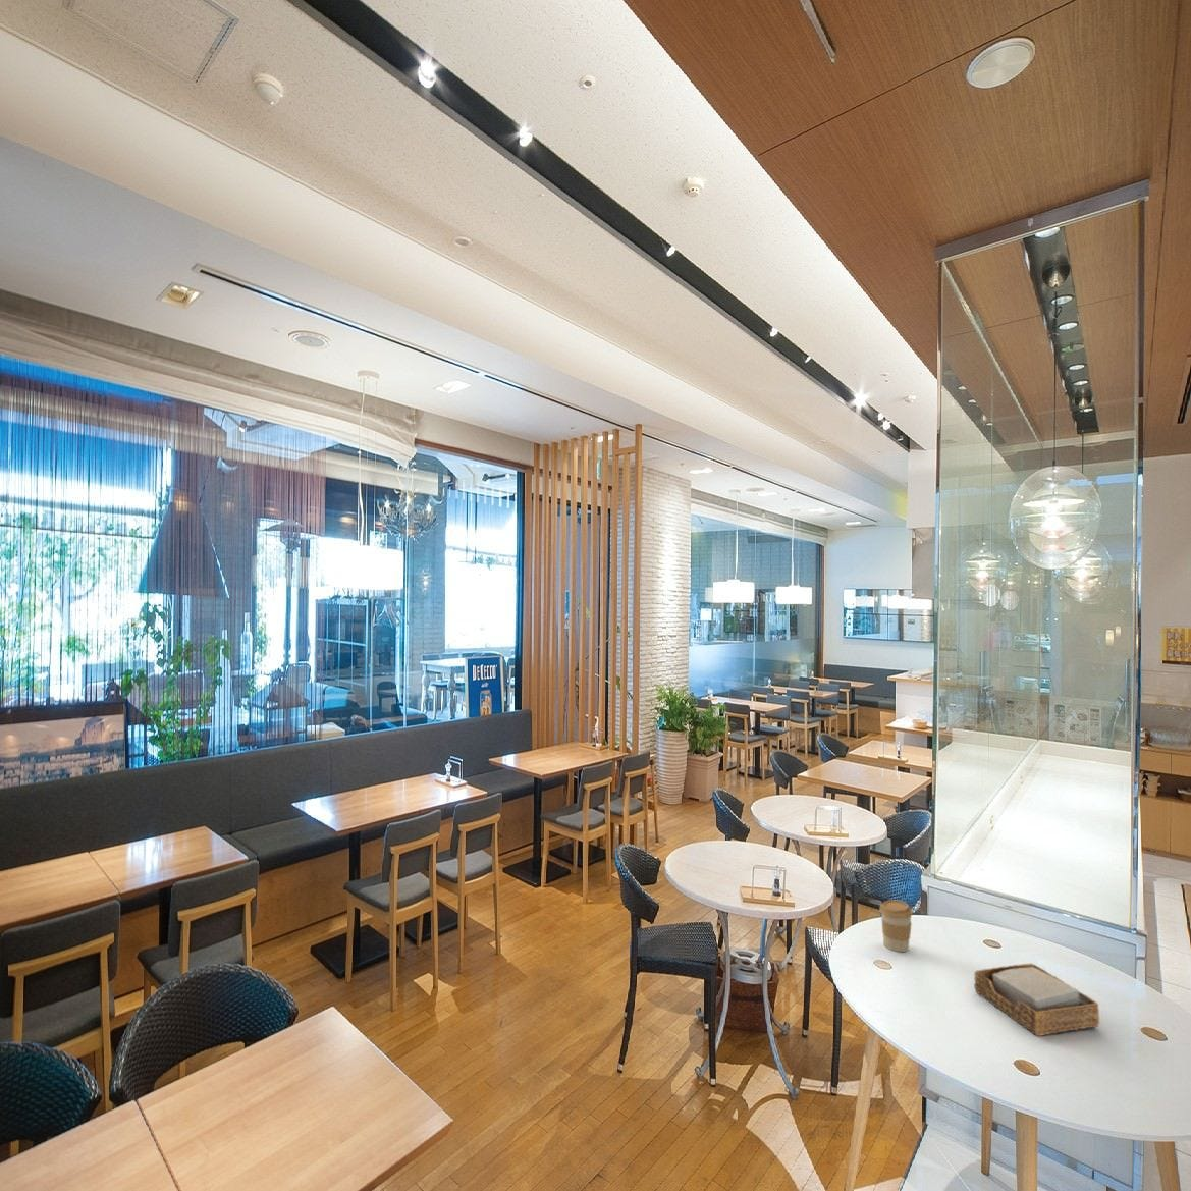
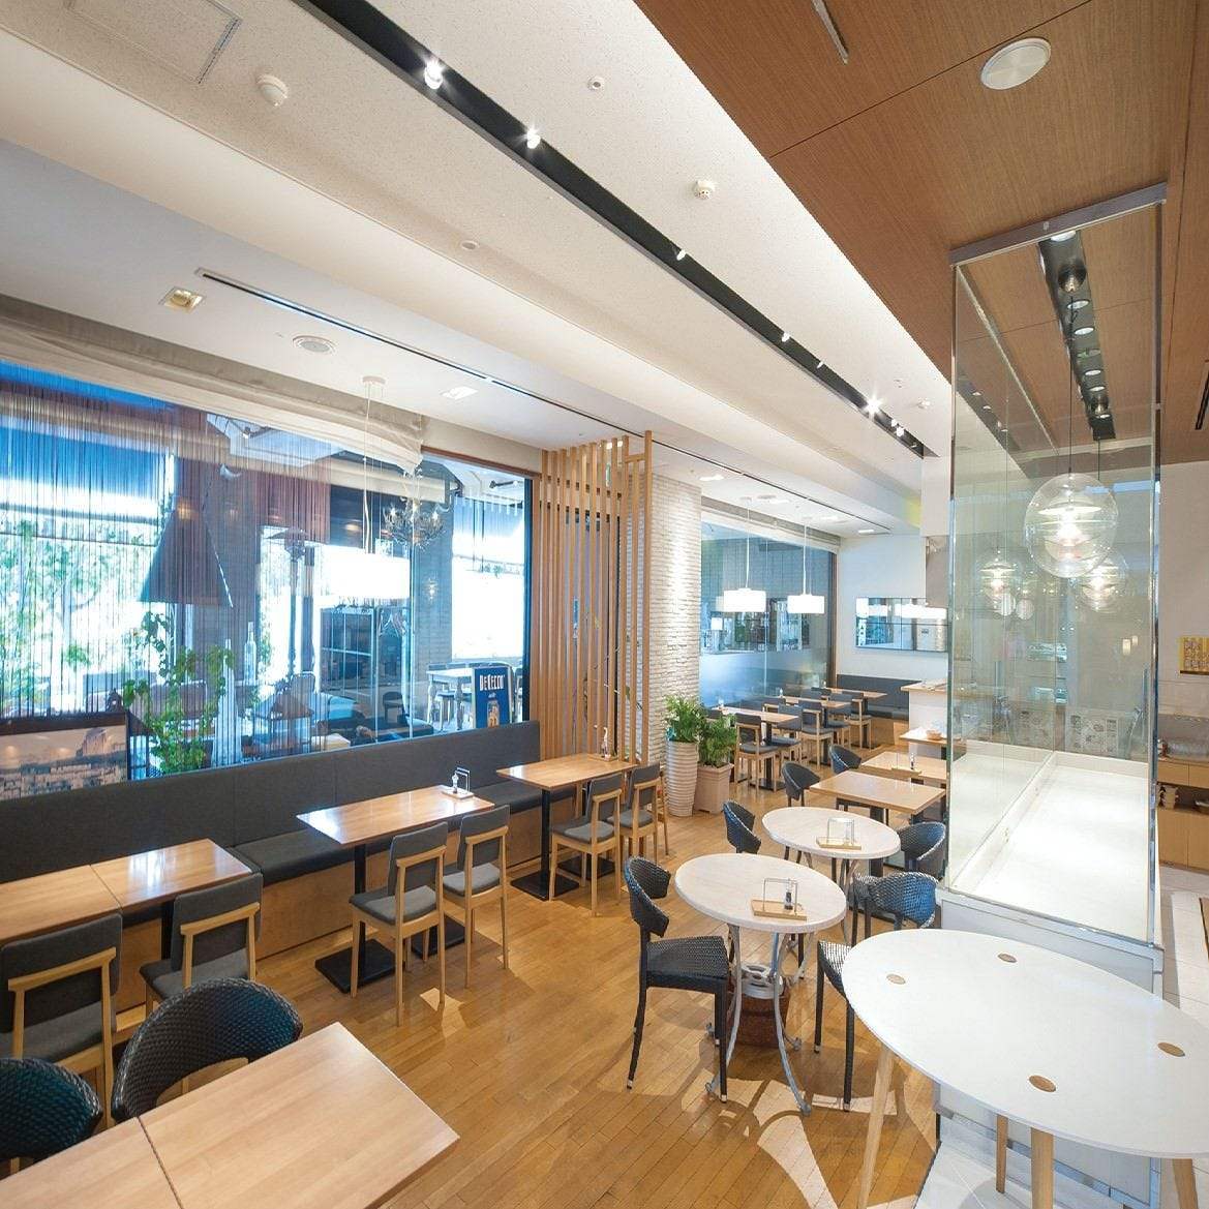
- napkin holder (1034, 994)
- coffee cup (895, 924)
